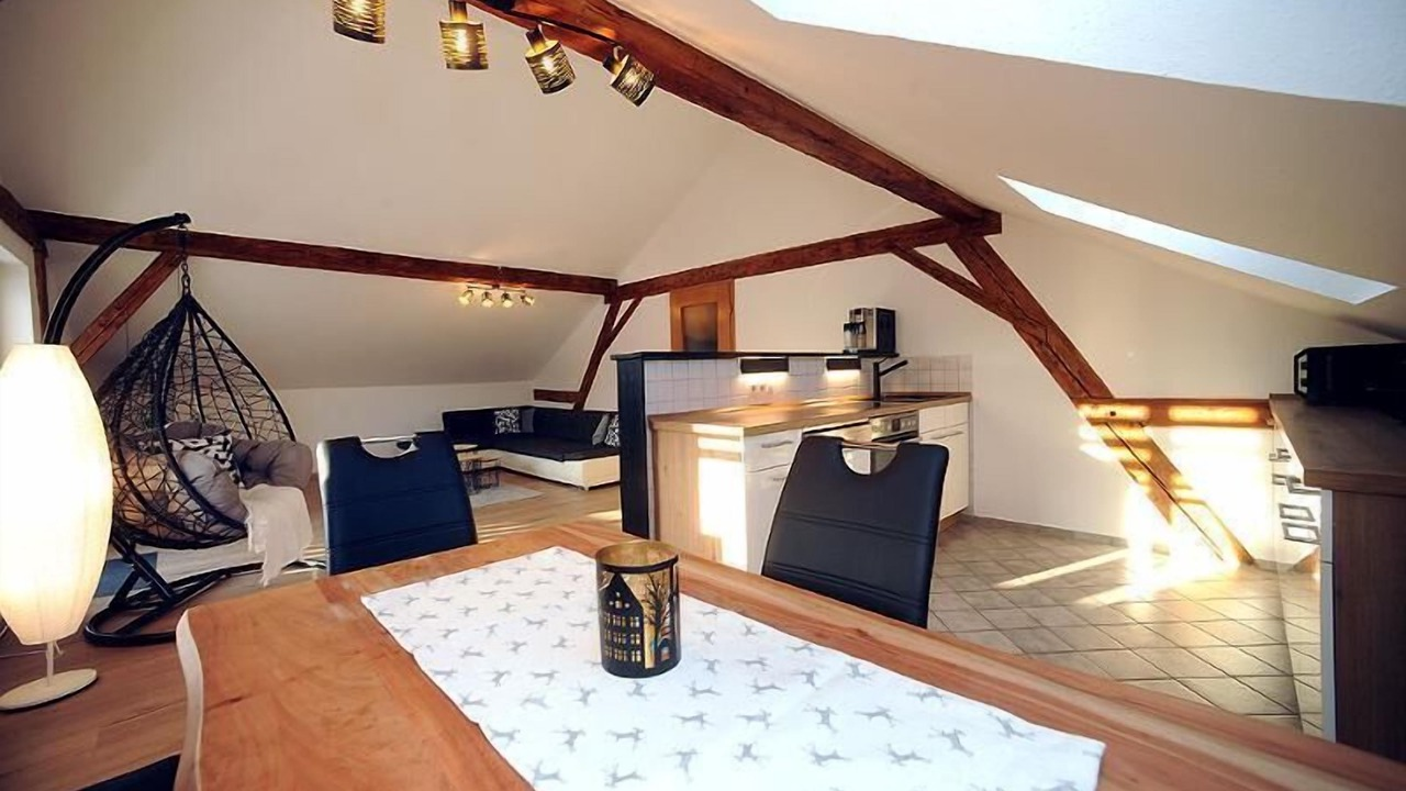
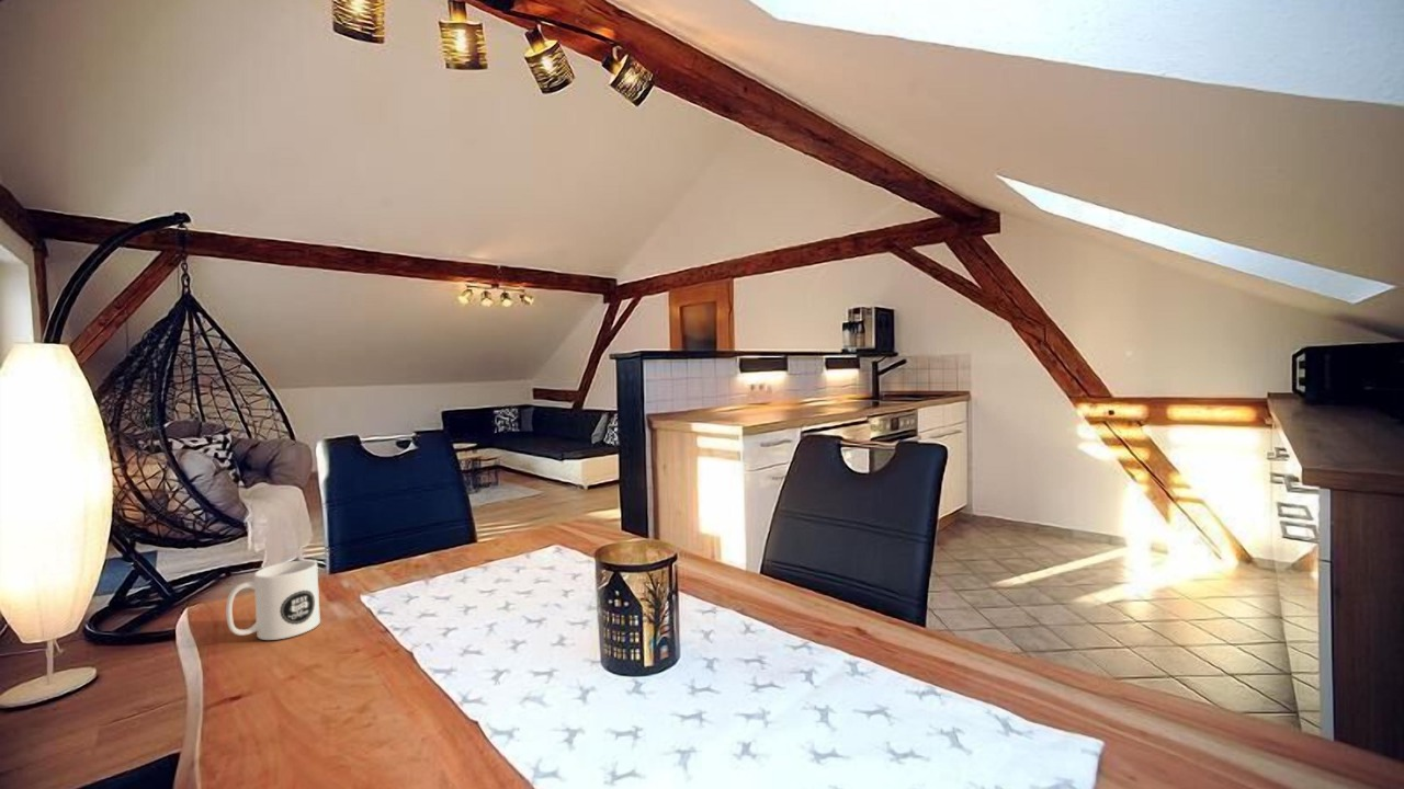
+ mug (274, 602)
